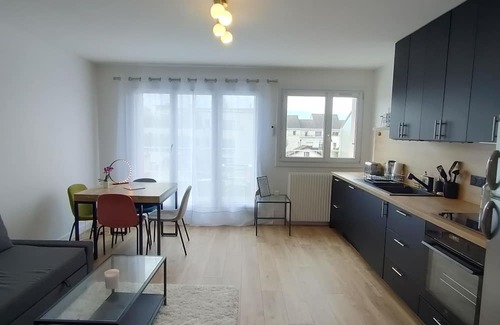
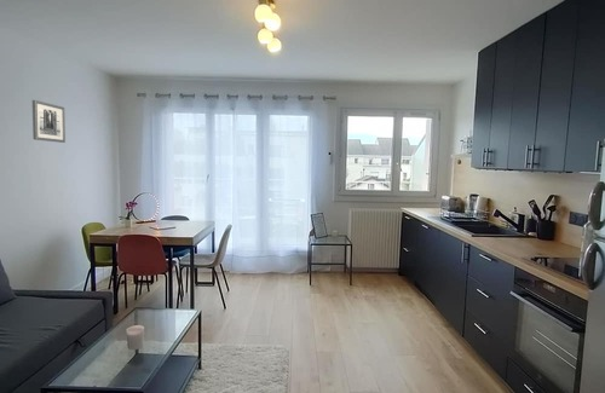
+ wall art (50, 122)
